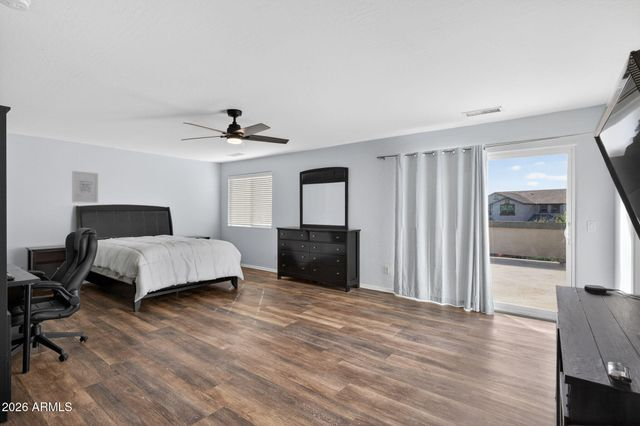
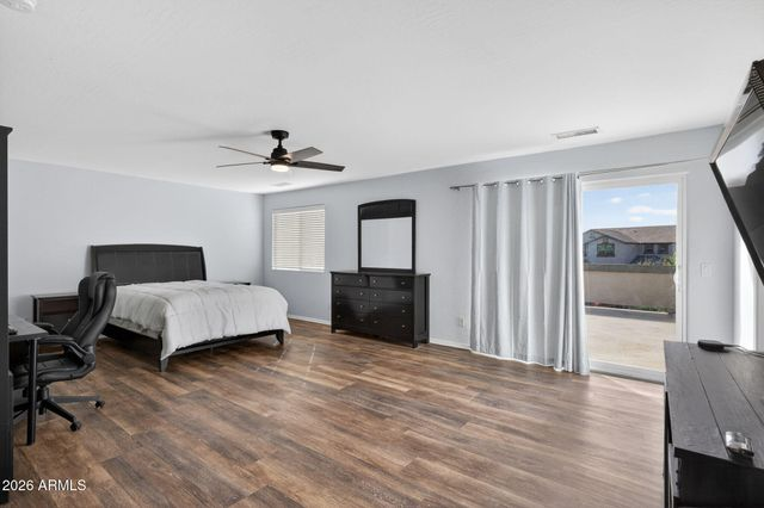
- wall art (85, 187)
